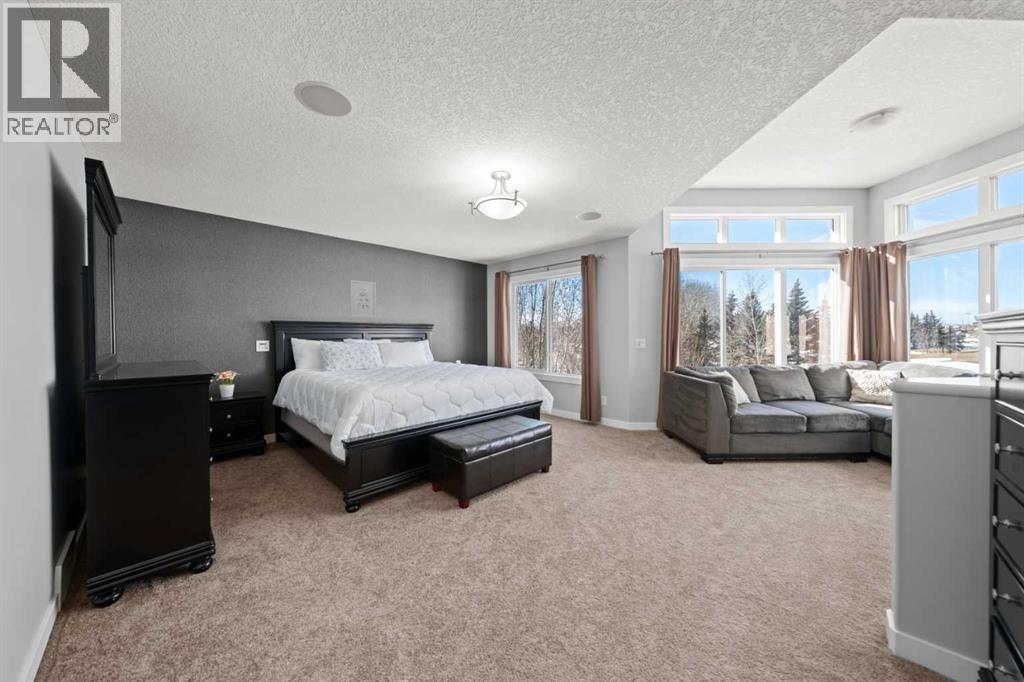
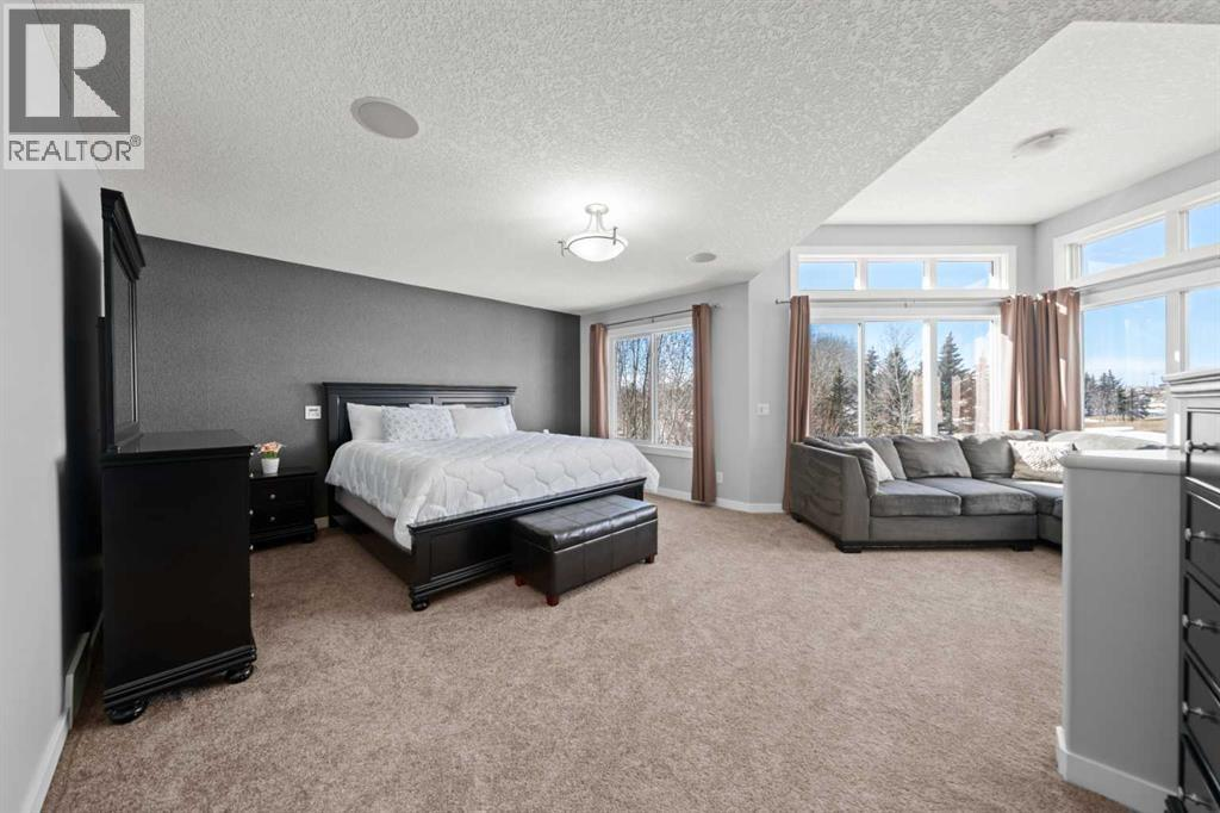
- wall art (363, 299)
